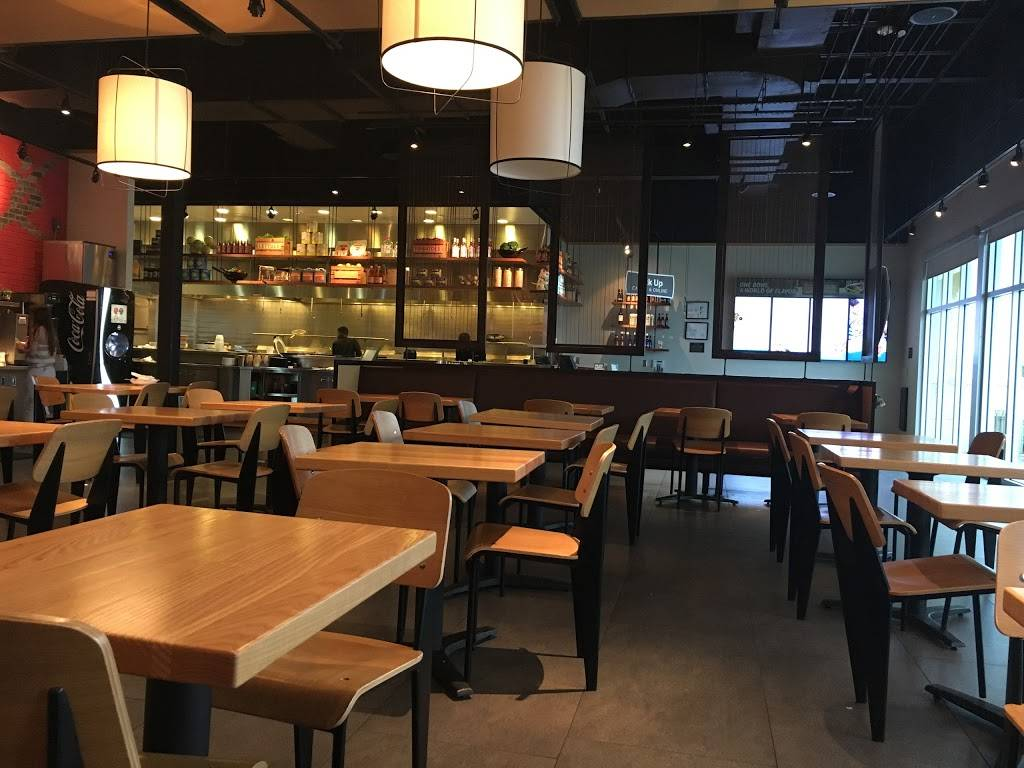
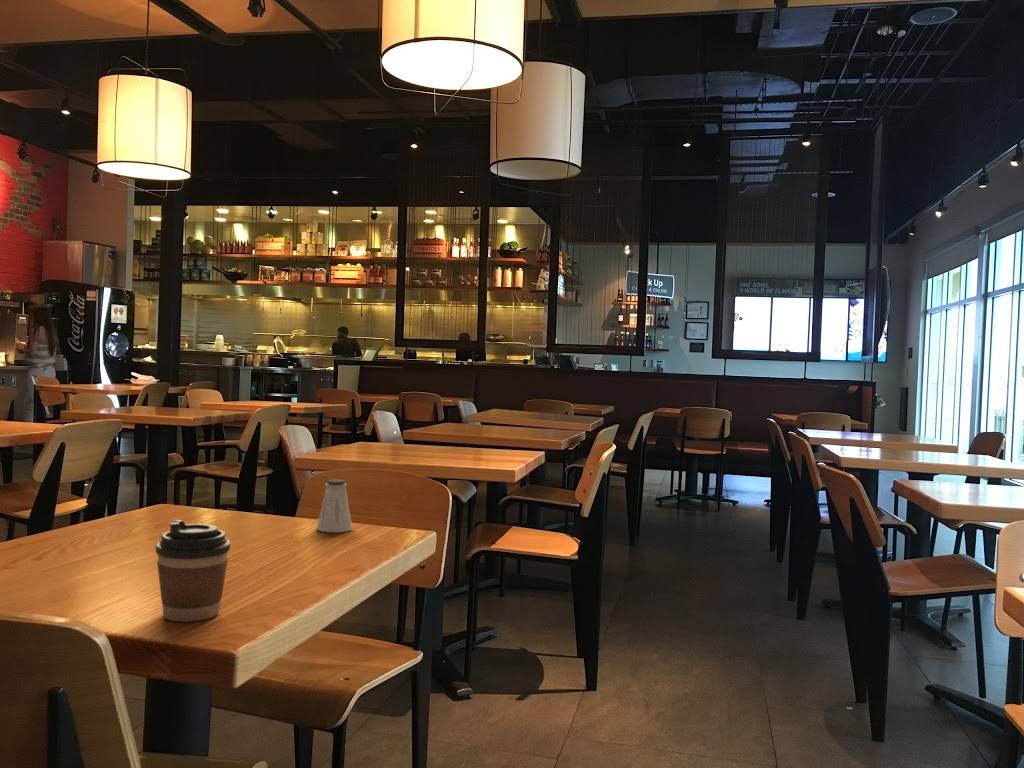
+ coffee cup (192, 567)
+ saltshaker (335, 504)
